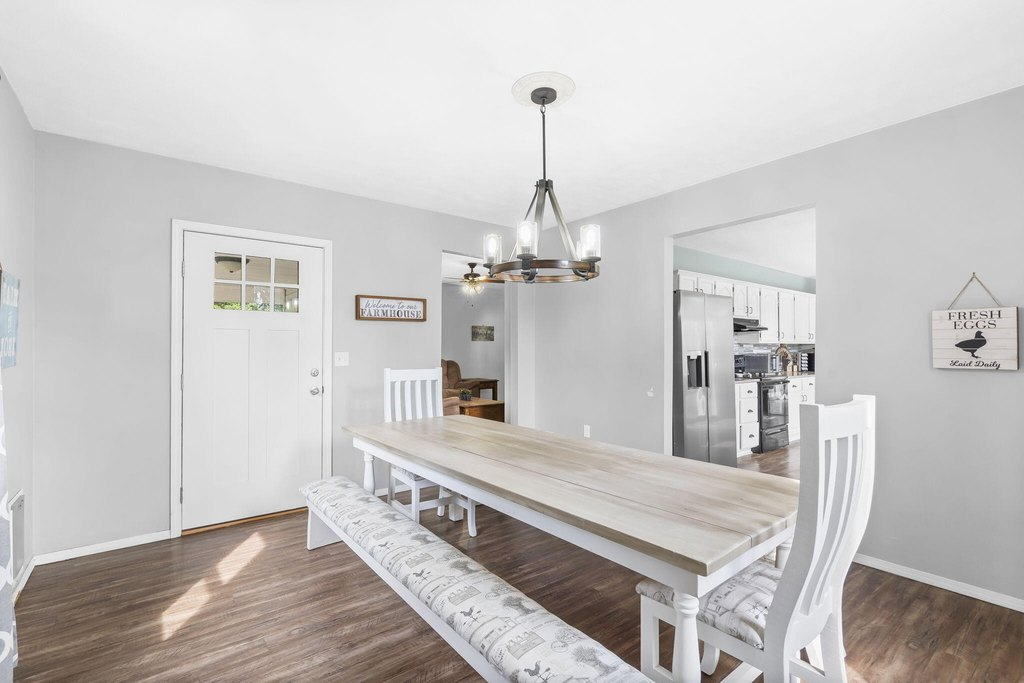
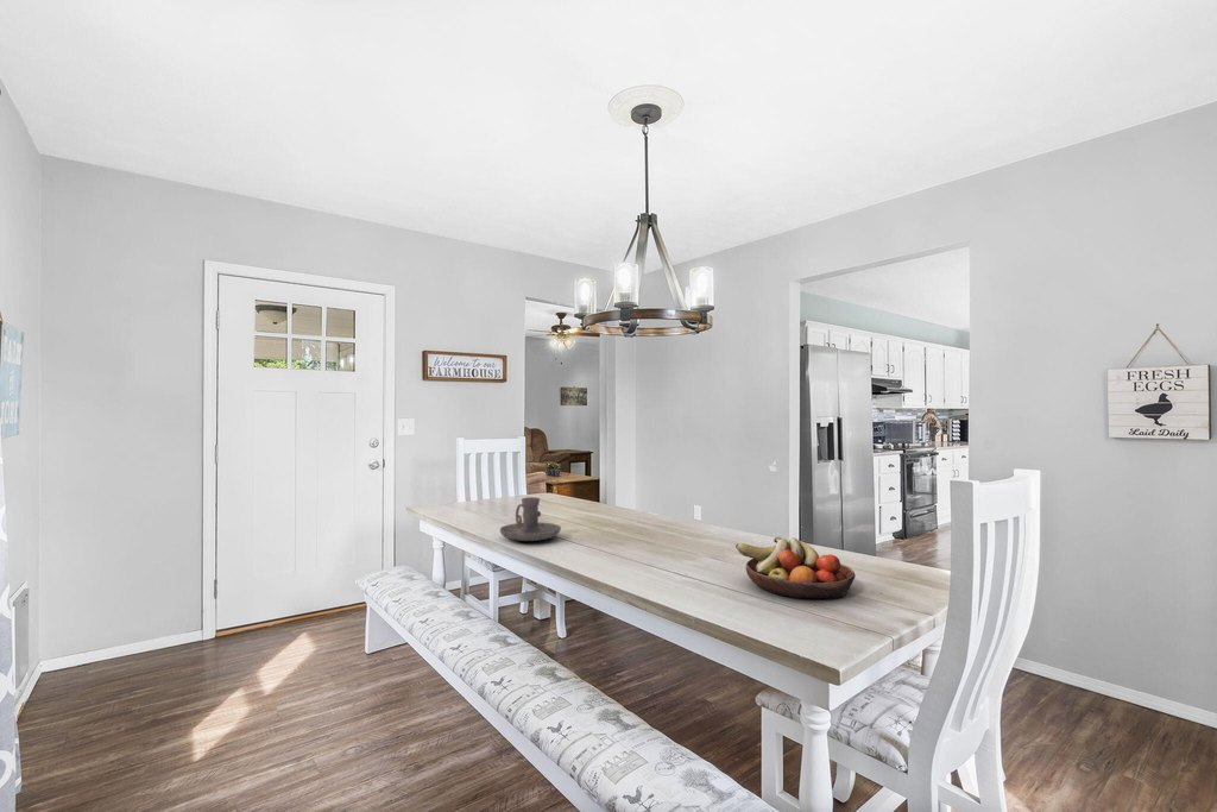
+ fruit bowl (797, 564)
+ candle holder (528, 517)
